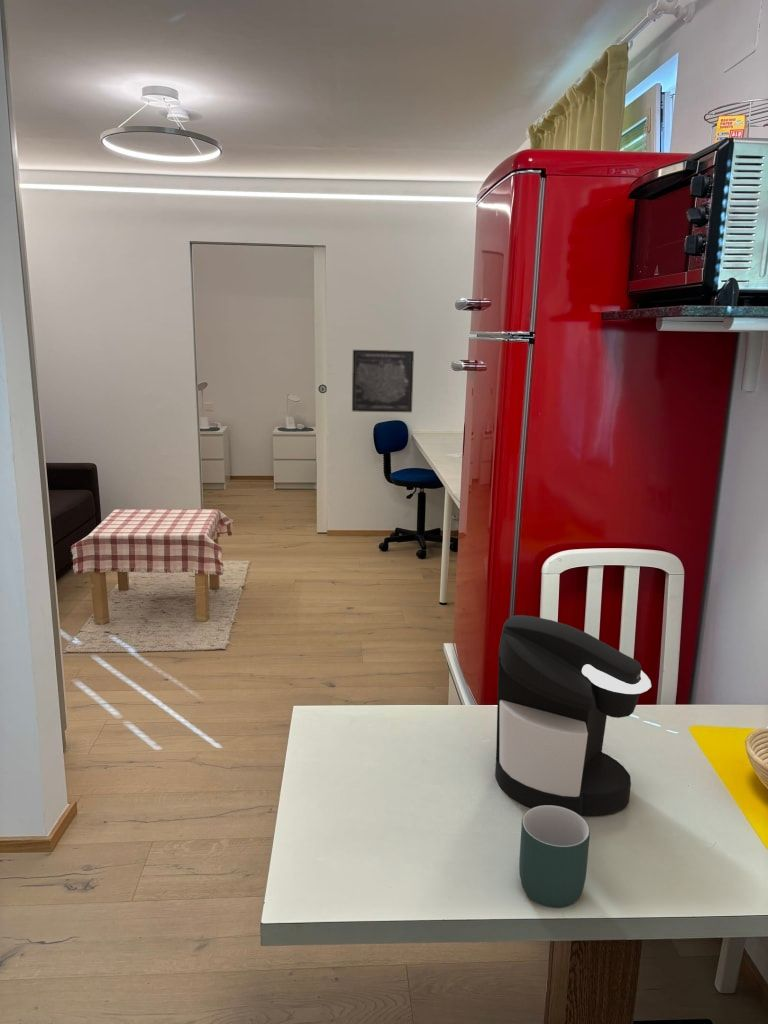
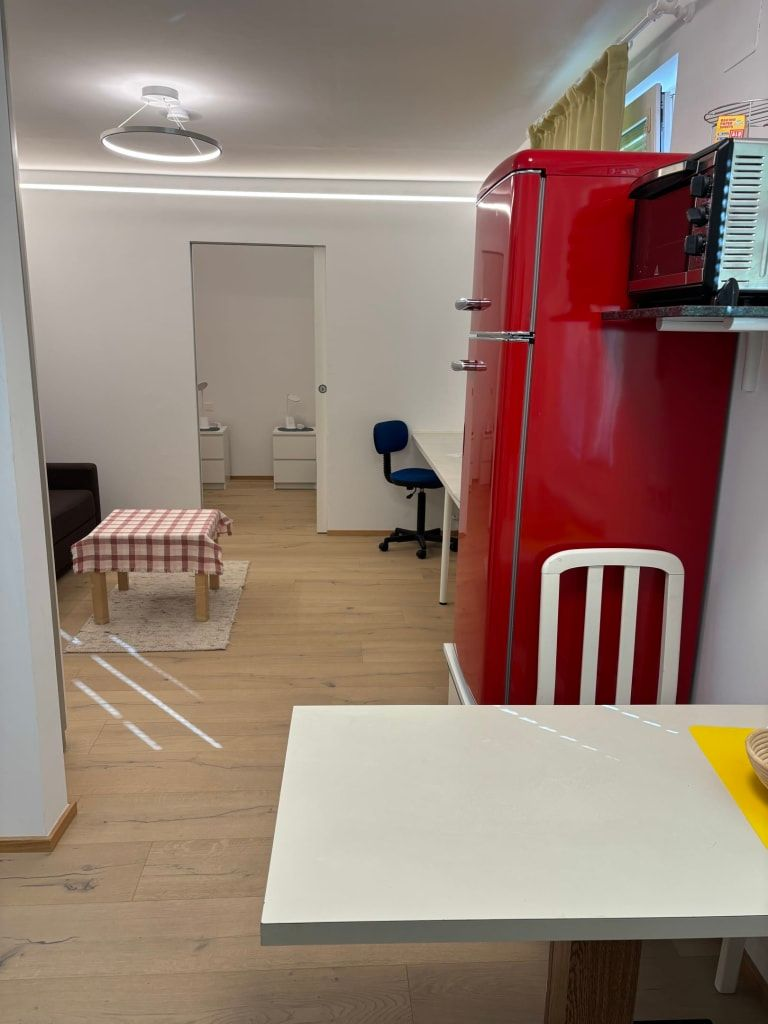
- coffee maker (570, 708)
- mug (547, 849)
- wall art (382, 381)
